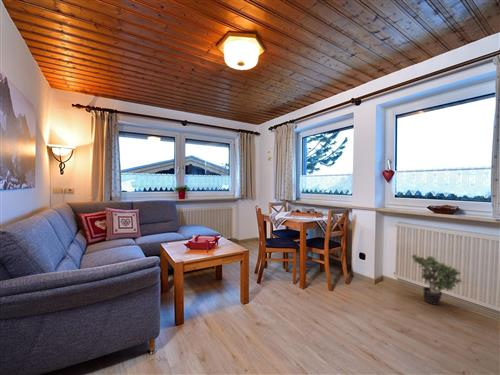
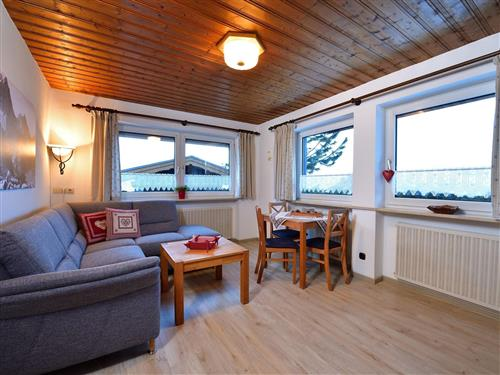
- potted plant (432, 279)
